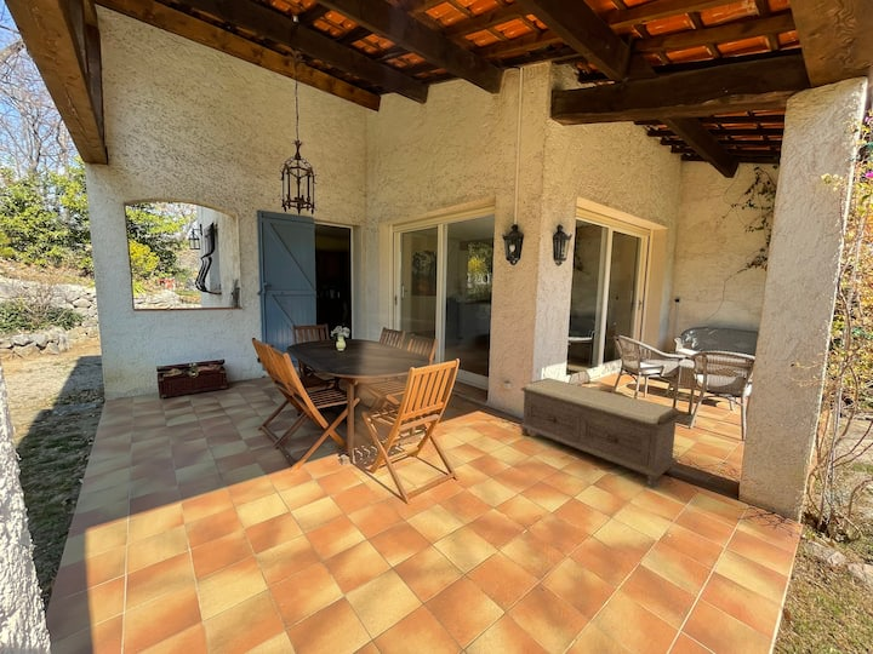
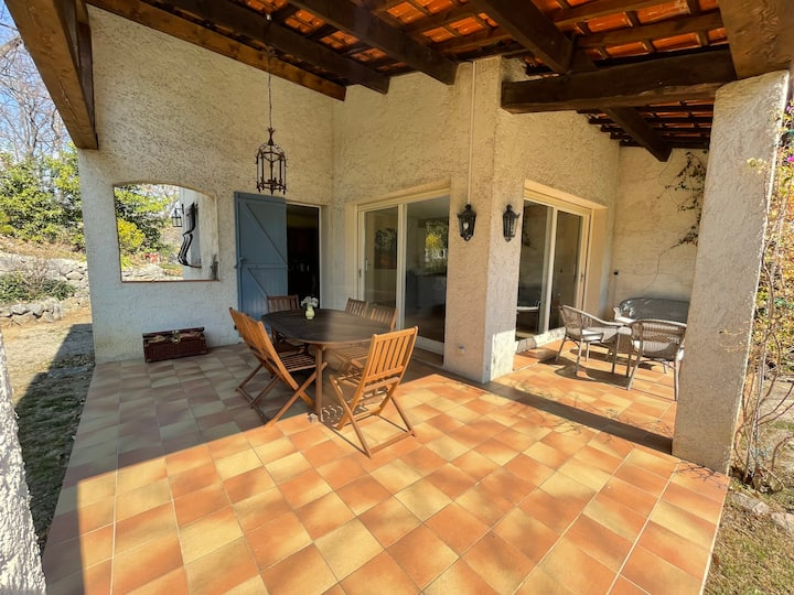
- bench (590, 423)
